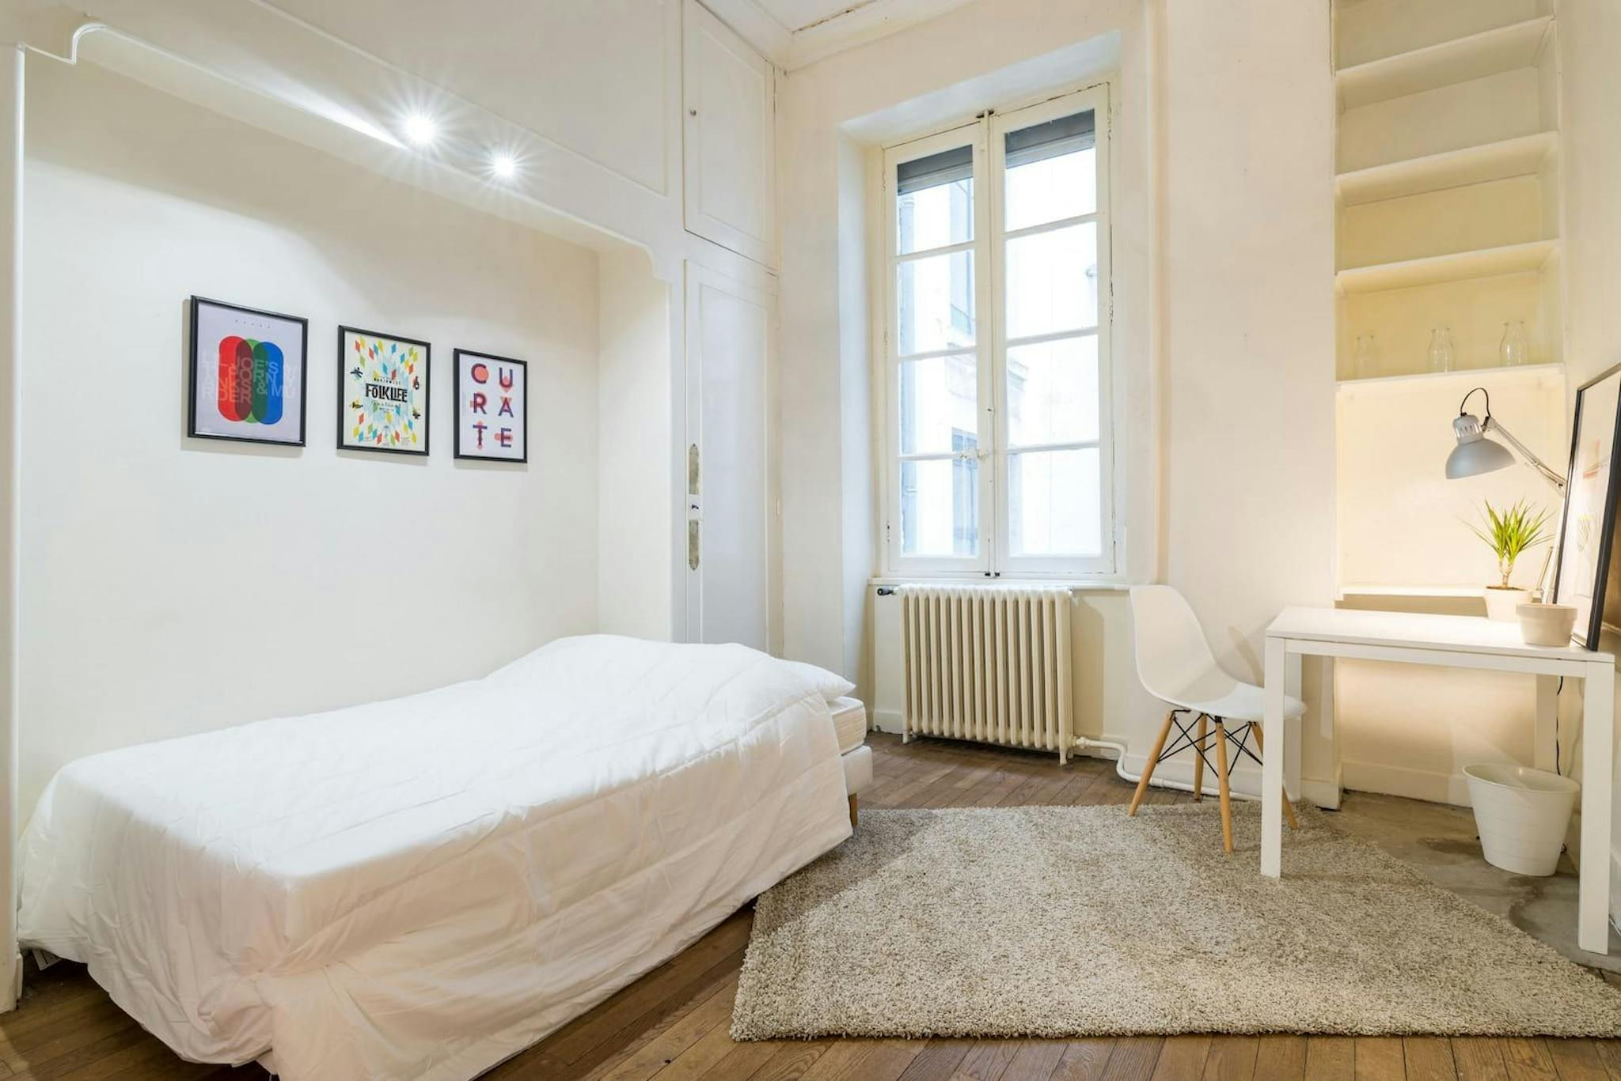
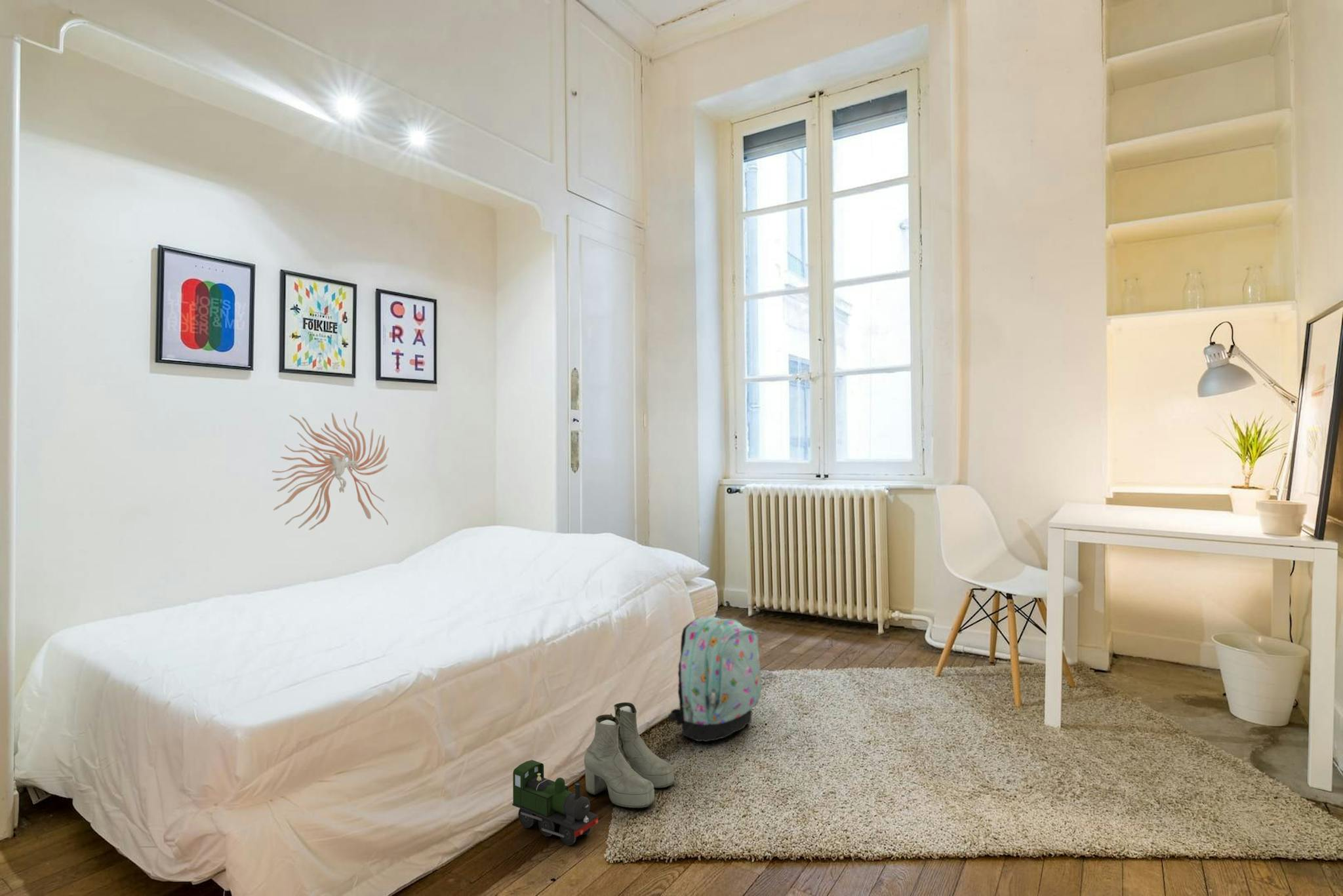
+ boots (628, 750)
+ toy train (555, 802)
+ wall sculpture (335, 470)
+ backpack (719, 673)
